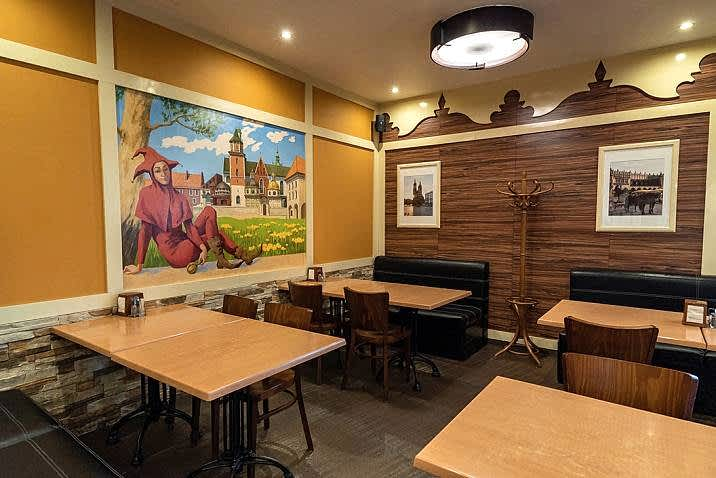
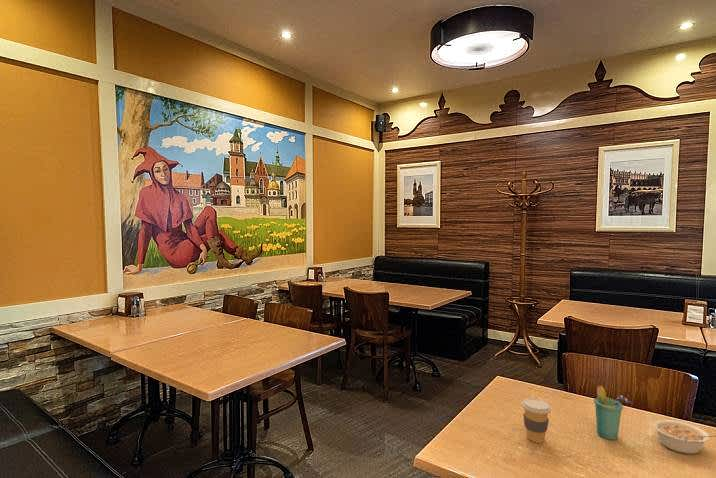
+ legume (681, 436)
+ coffee cup (535, 421)
+ cup (610, 413)
